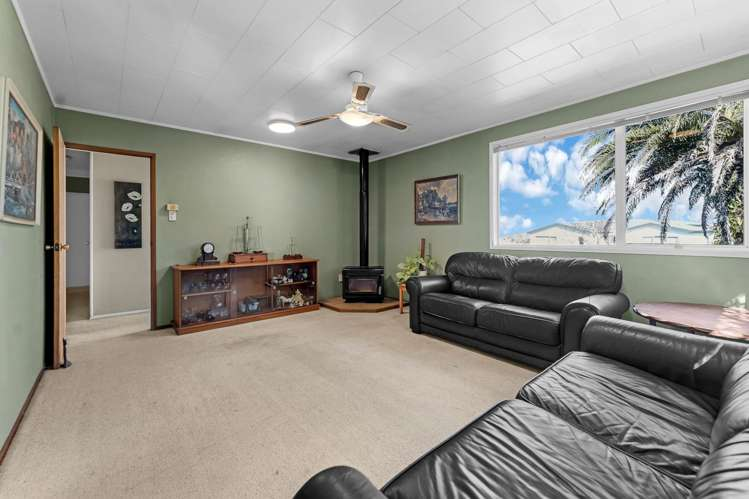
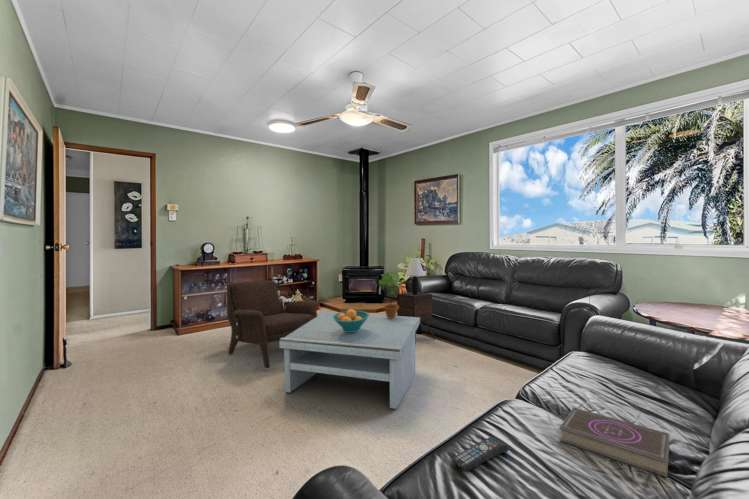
+ side table (414, 316)
+ potted plant (390, 294)
+ remote control (481, 452)
+ coffee table (355, 352)
+ book (613, 436)
+ table lamp (414, 276)
+ fruit bowl (351, 317)
+ armchair (270, 317)
